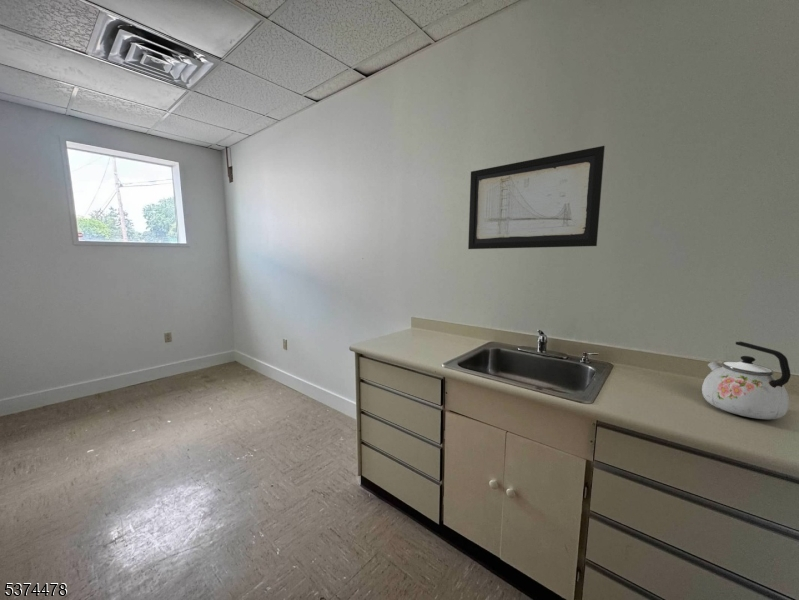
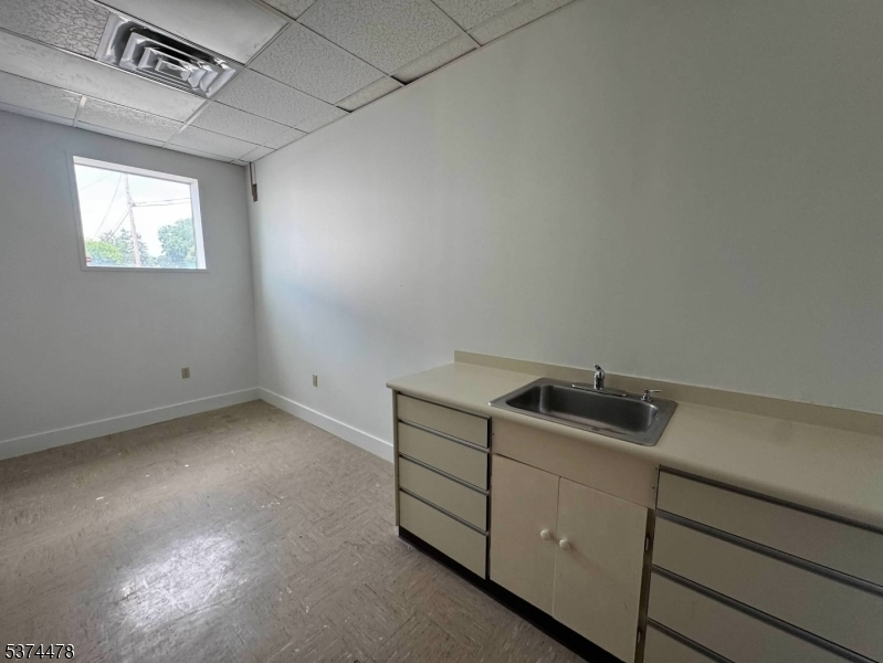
- kettle (744, 377)
- wall art (527, 204)
